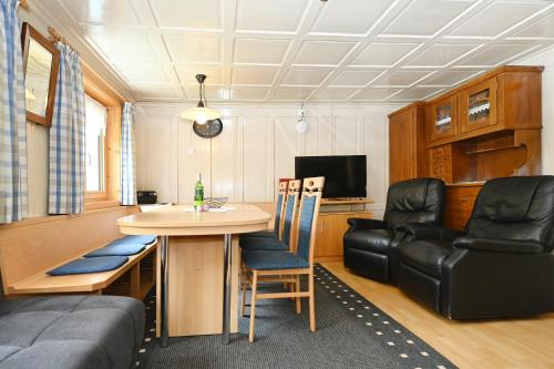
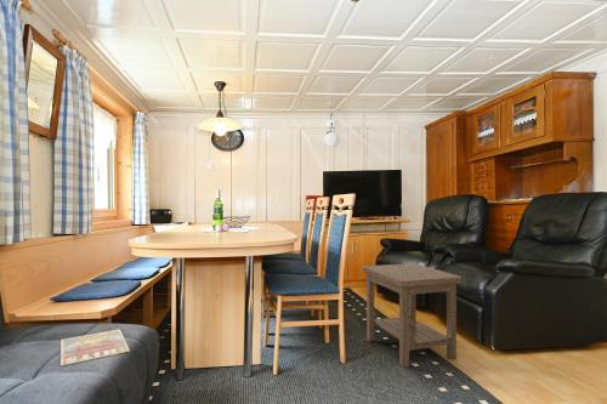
+ magazine (93, 345)
+ side table (408, 309)
